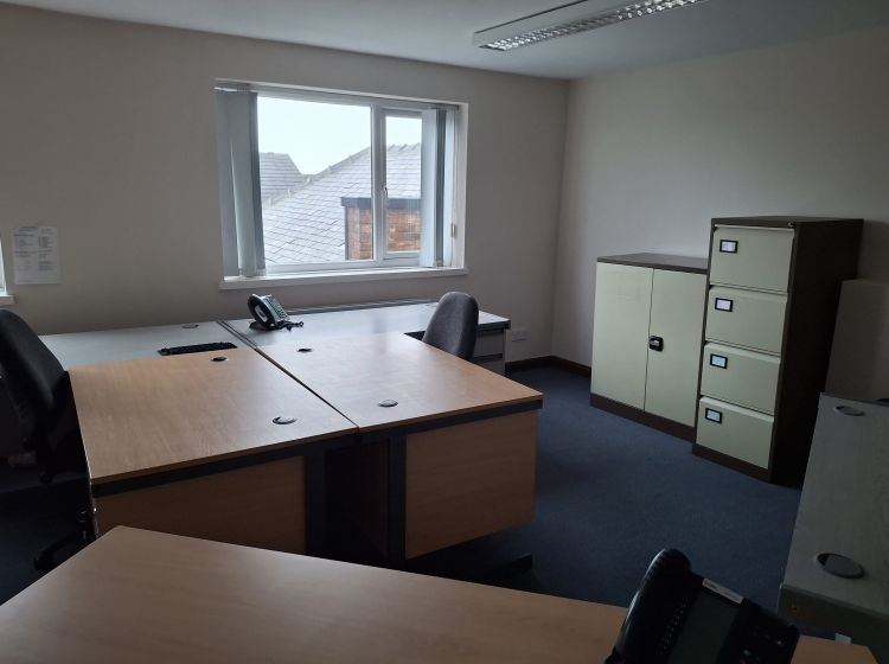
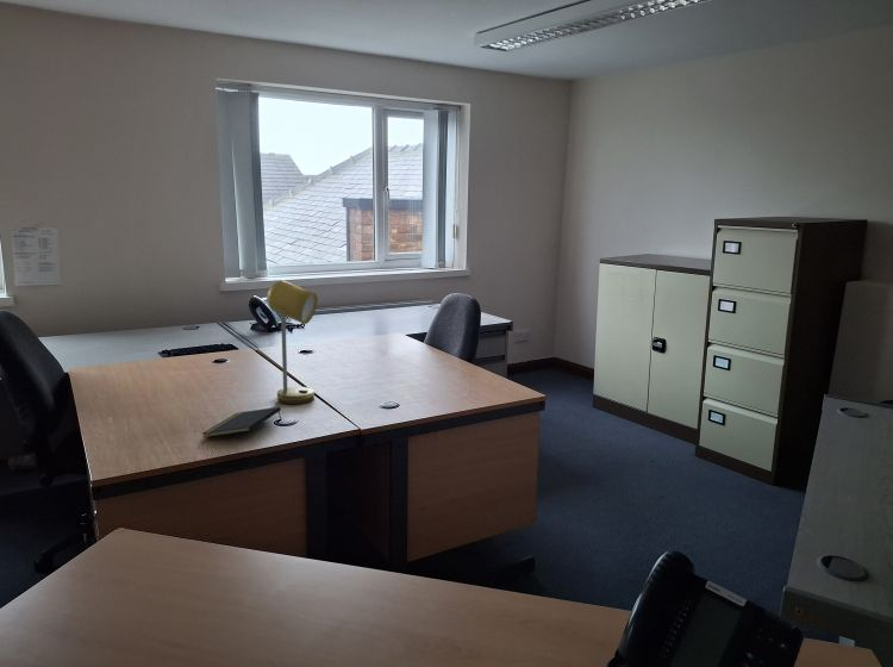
+ notepad (243, 420)
+ desk lamp (285, 341)
